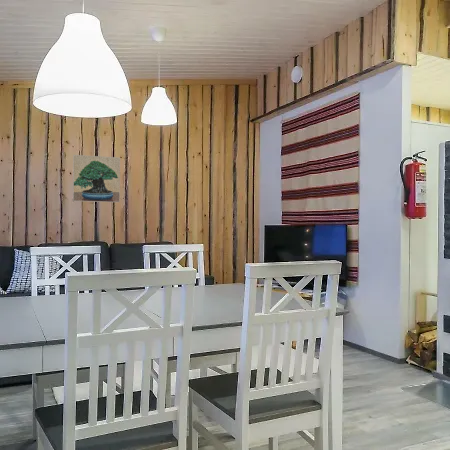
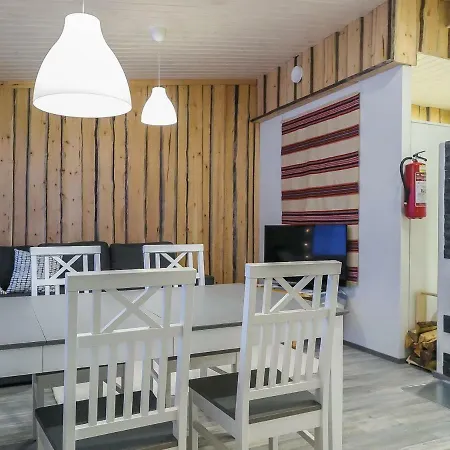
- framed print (96, 179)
